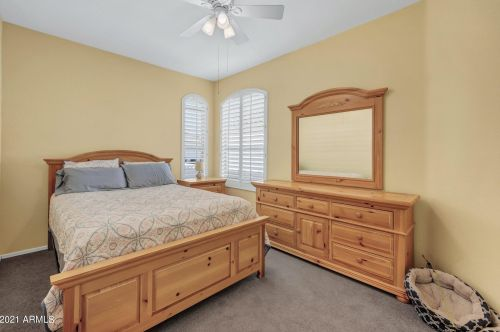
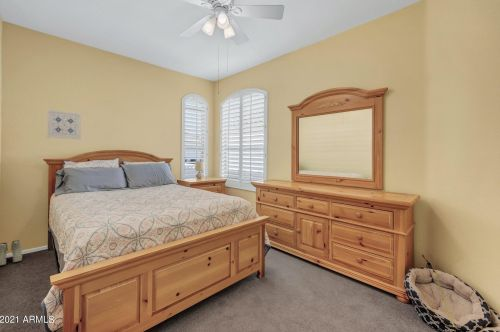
+ wall art (64, 125)
+ boots (11, 250)
